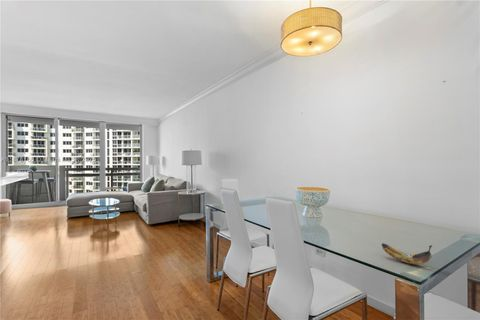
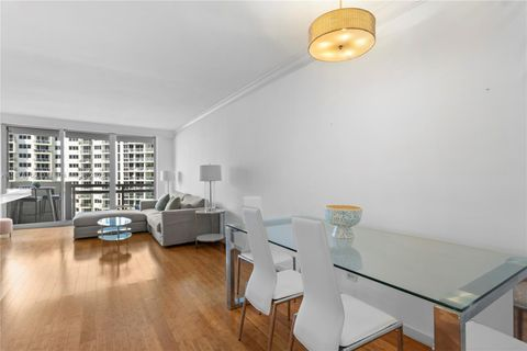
- banana (403, 252)
